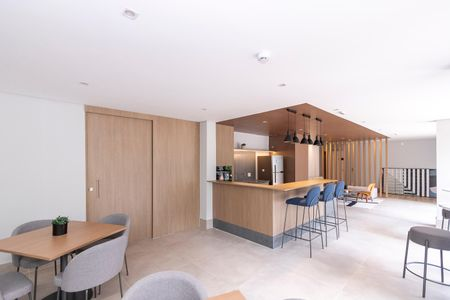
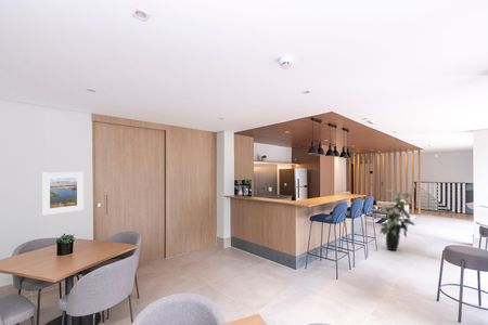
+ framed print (63, 192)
+ indoor plant (394, 219)
